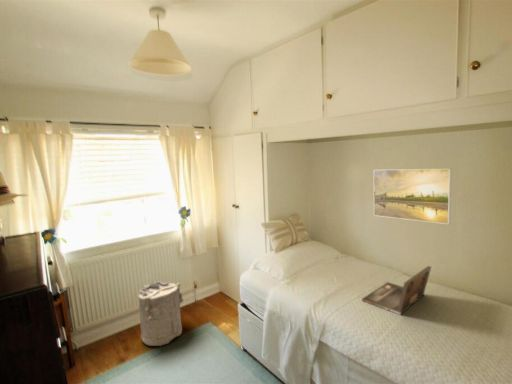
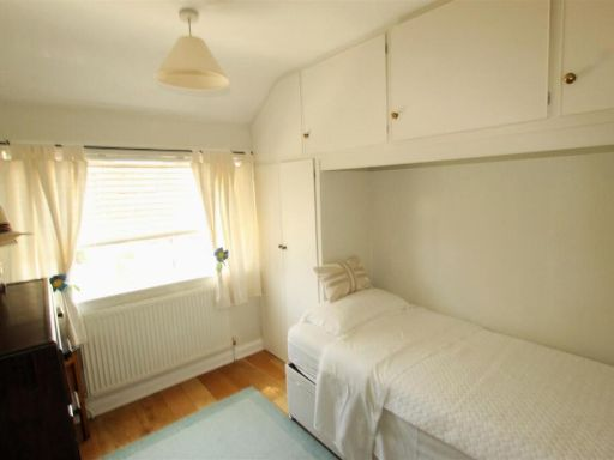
- laptop (395, 284)
- laundry hamper (162, 309)
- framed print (408, 194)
